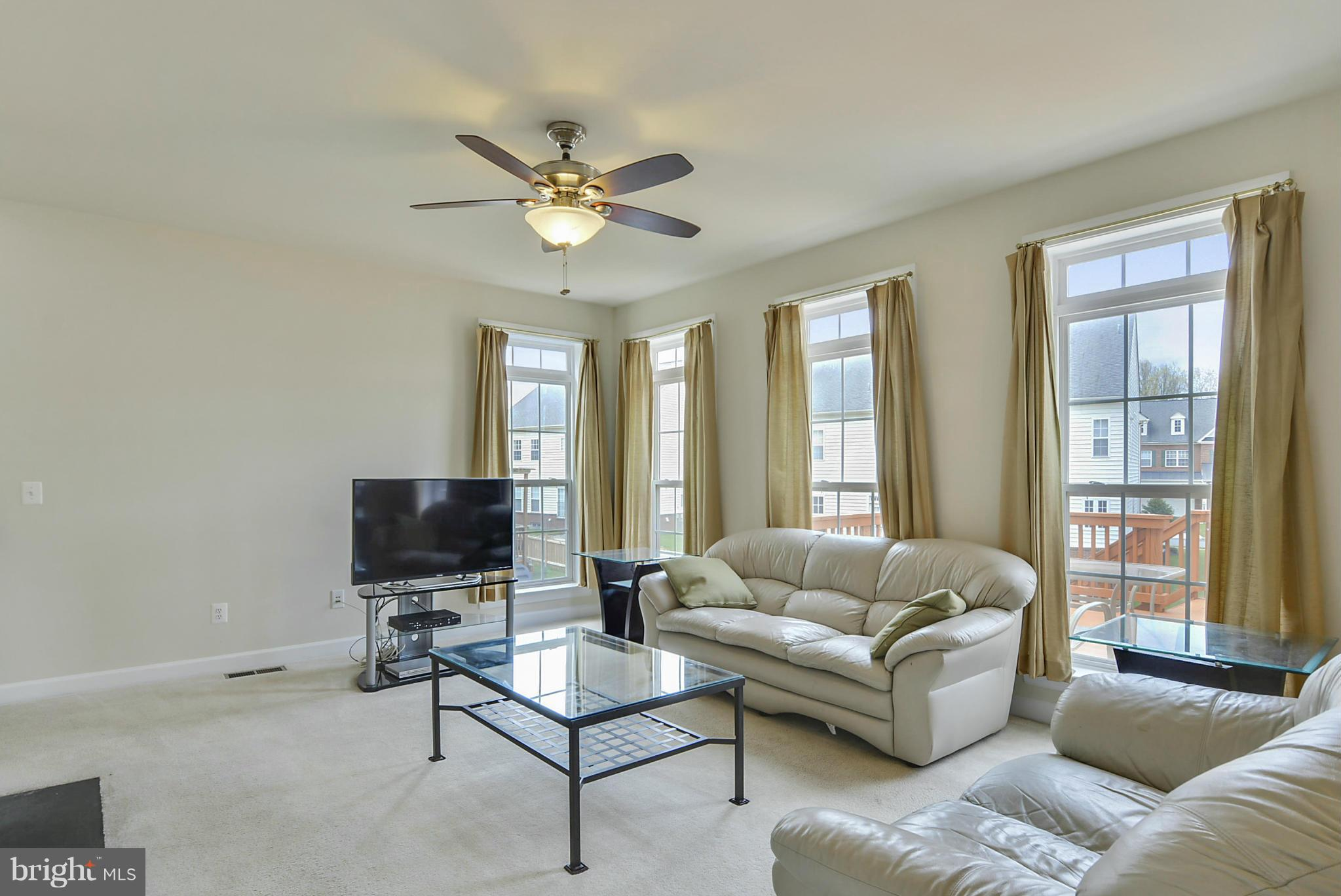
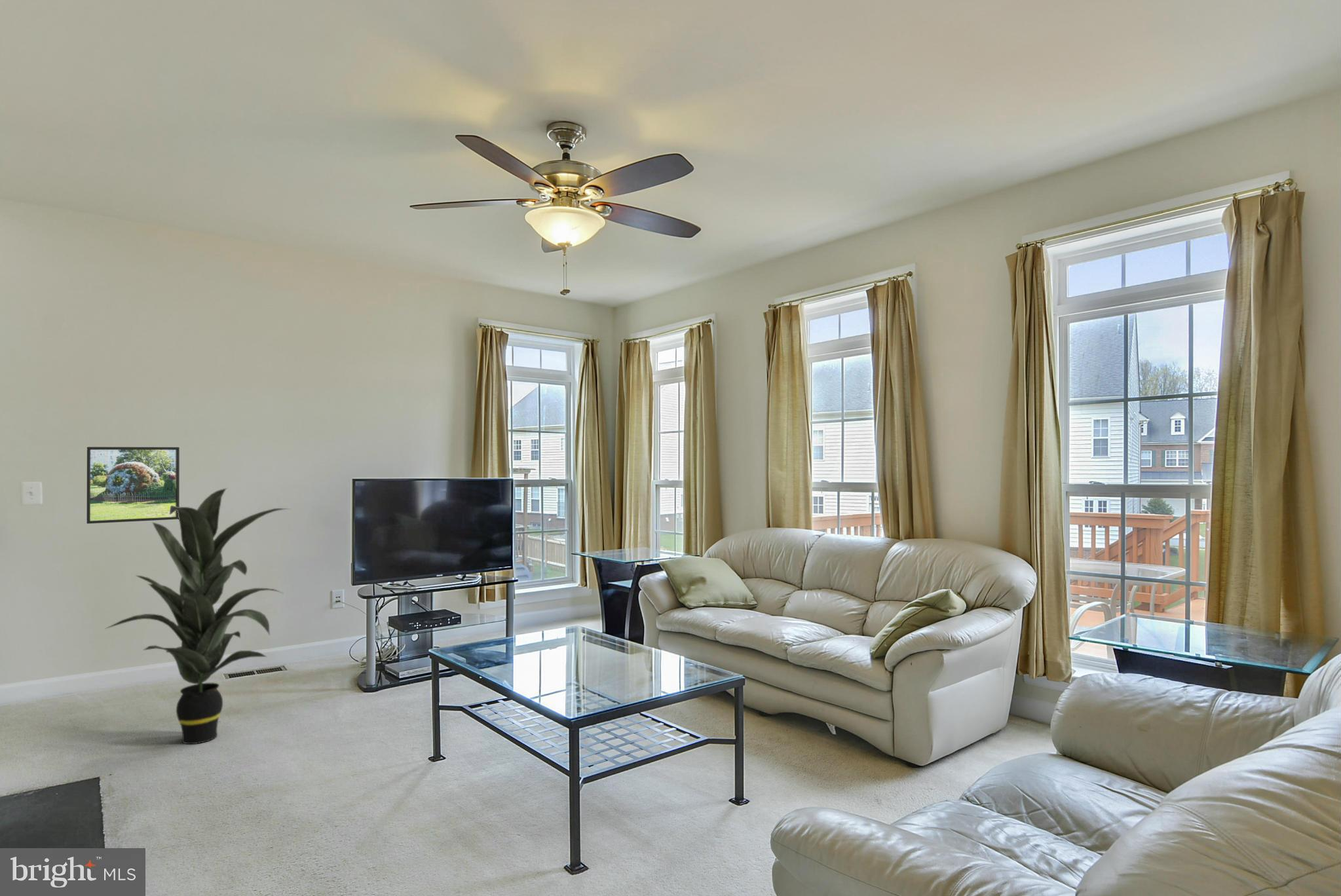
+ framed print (134, 484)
+ indoor plant (212, 612)
